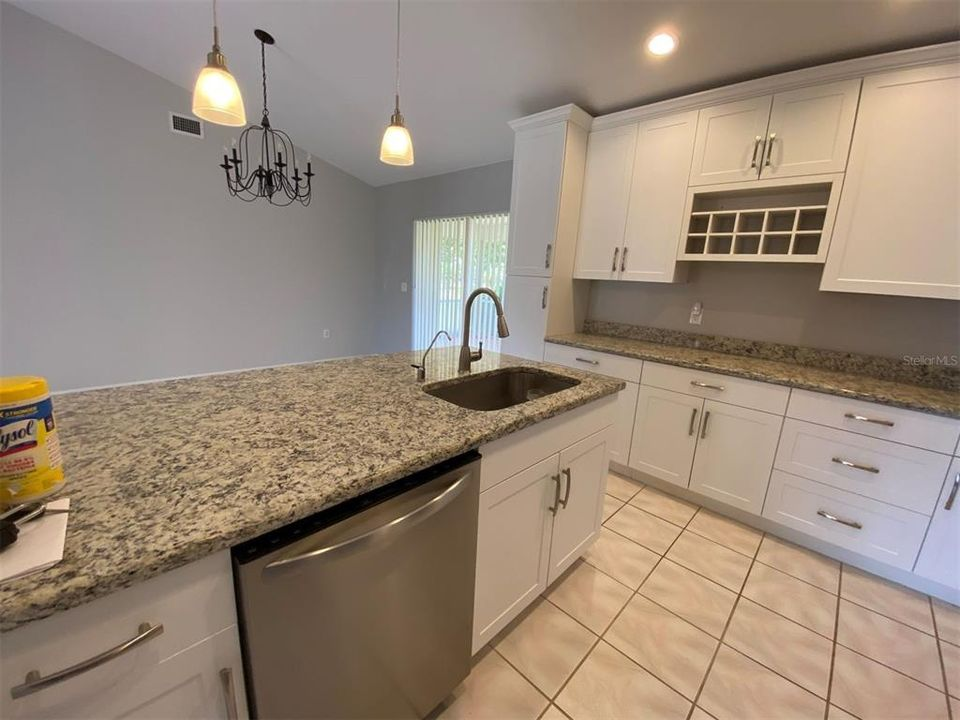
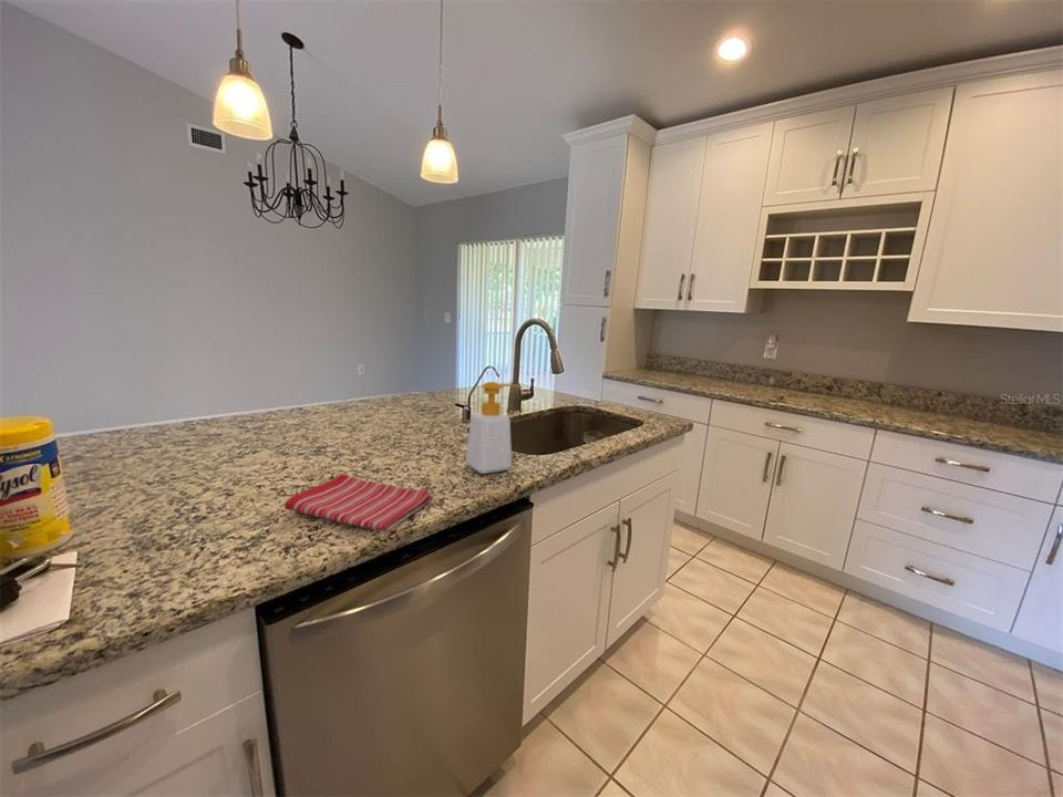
+ dish towel (361, 499)
+ soap bottle (497, 424)
